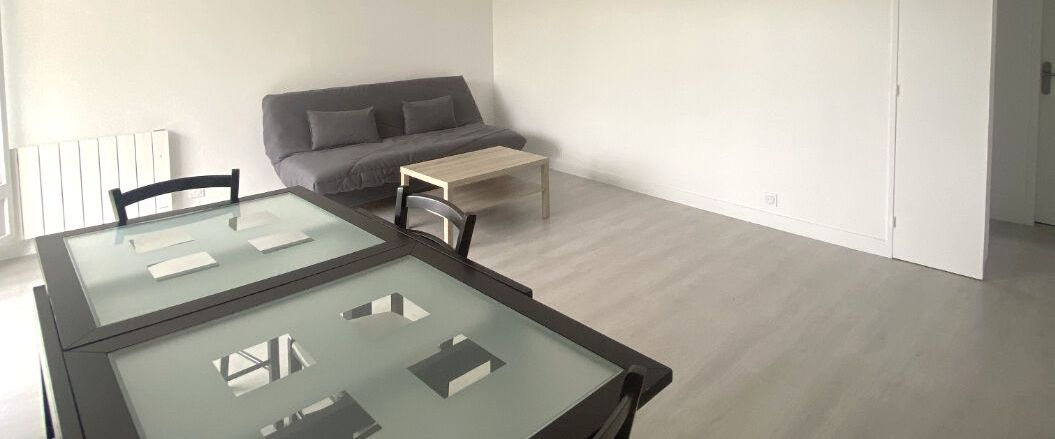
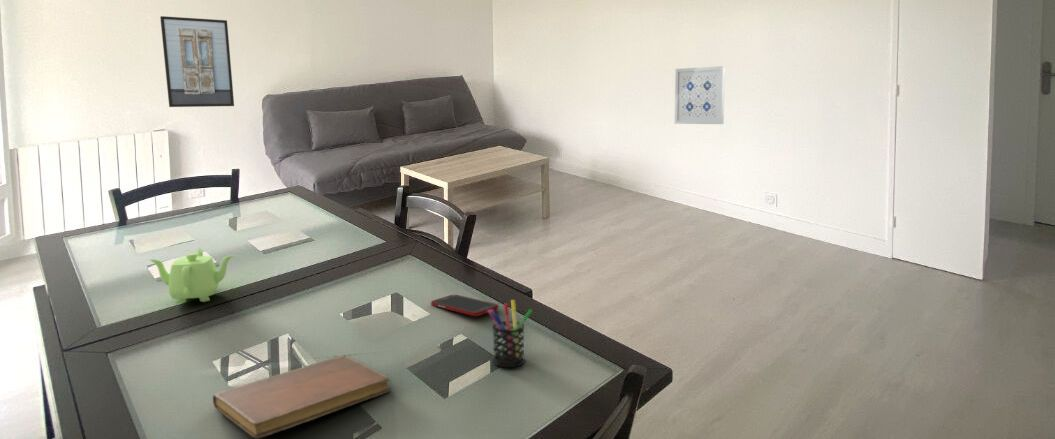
+ teapot (195, 275)
+ pen holder (511, 331)
+ notebook (303, 391)
+ cell phone (464, 305)
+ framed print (198, 62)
+ wall art (699, 95)
